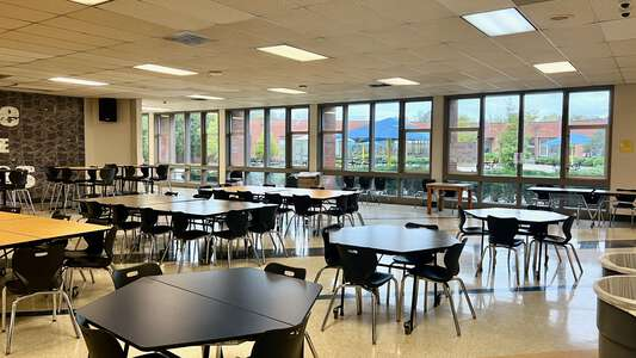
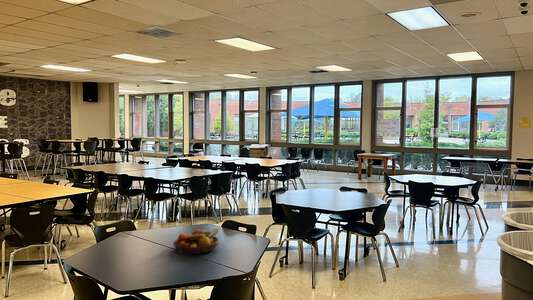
+ fruit bowl (196, 238)
